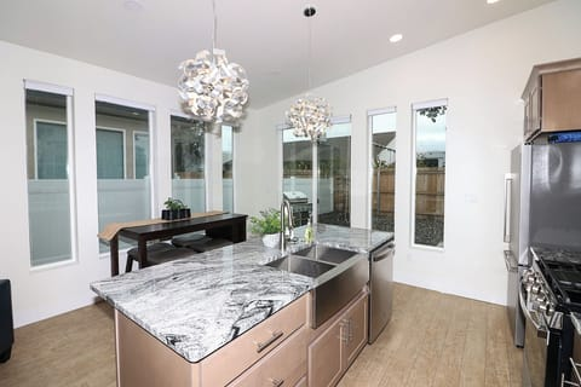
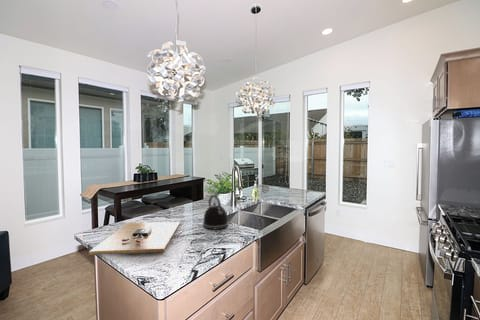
+ cutting board (142, 233)
+ kettle (215, 210)
